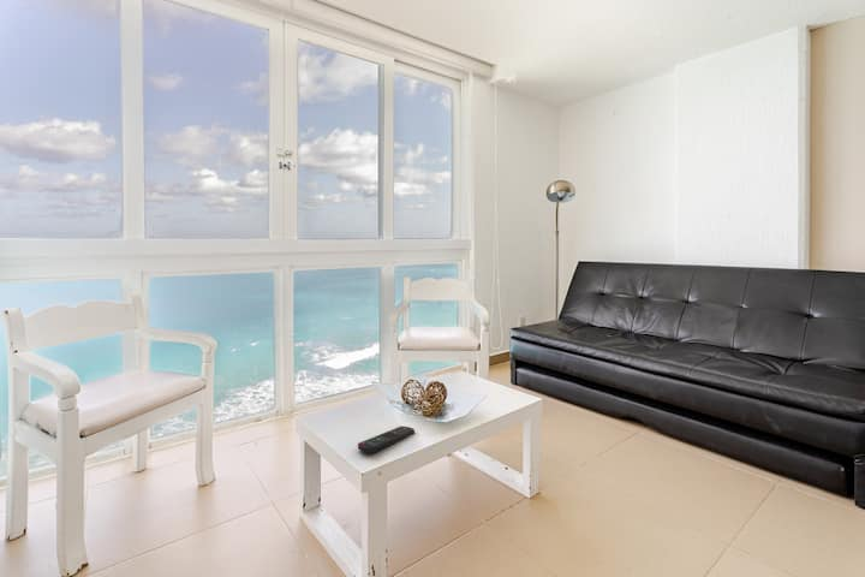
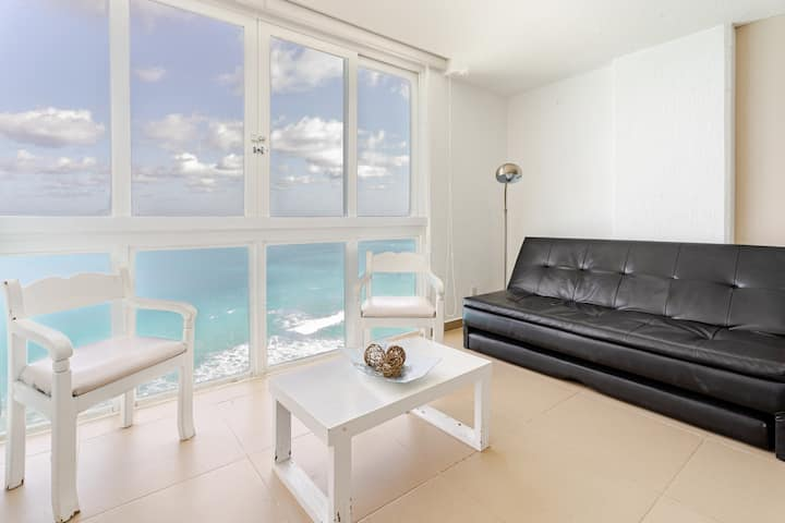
- remote control (387, 438)
